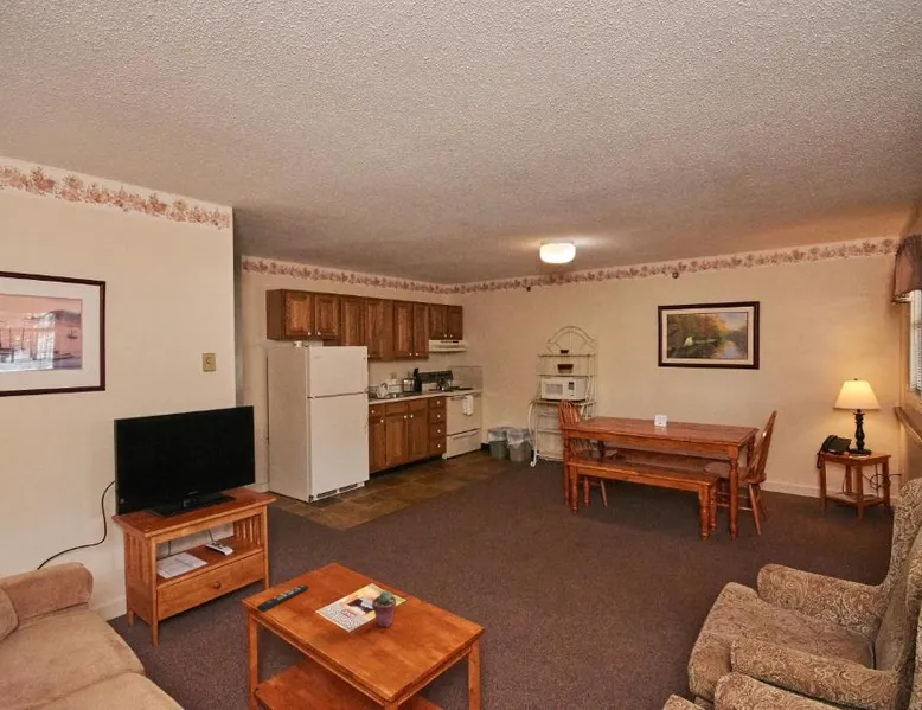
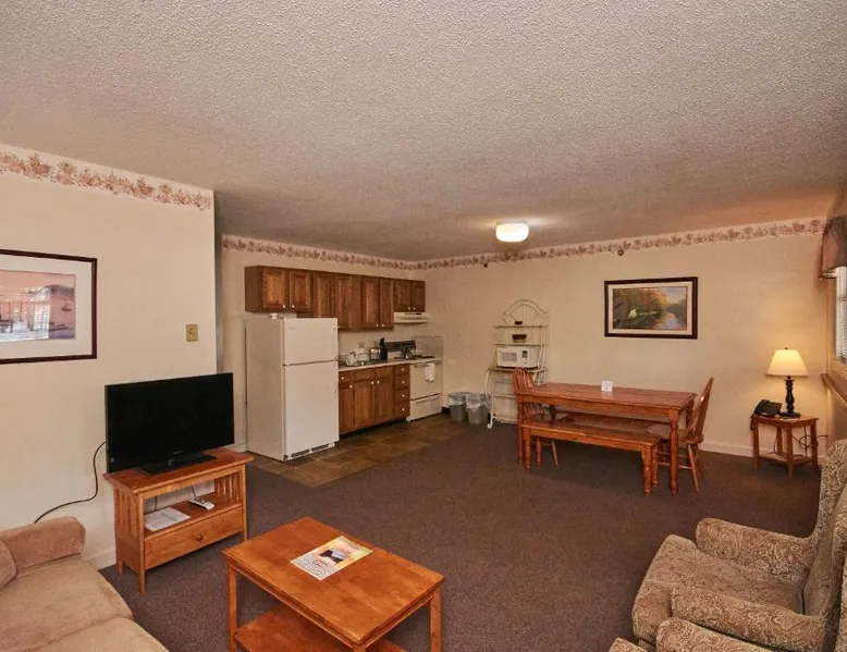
- remote control (283, 596)
- potted succulent (384, 607)
